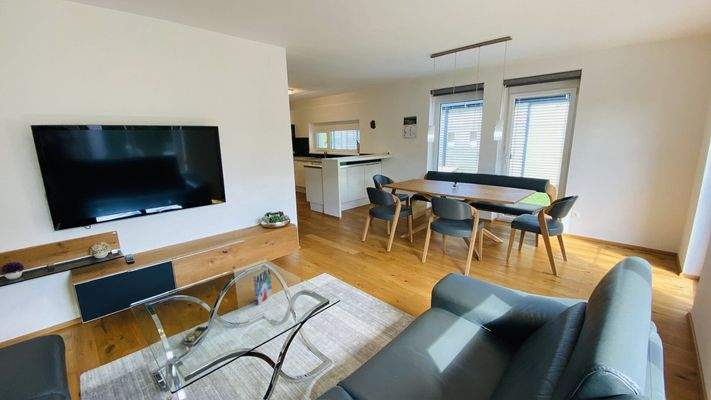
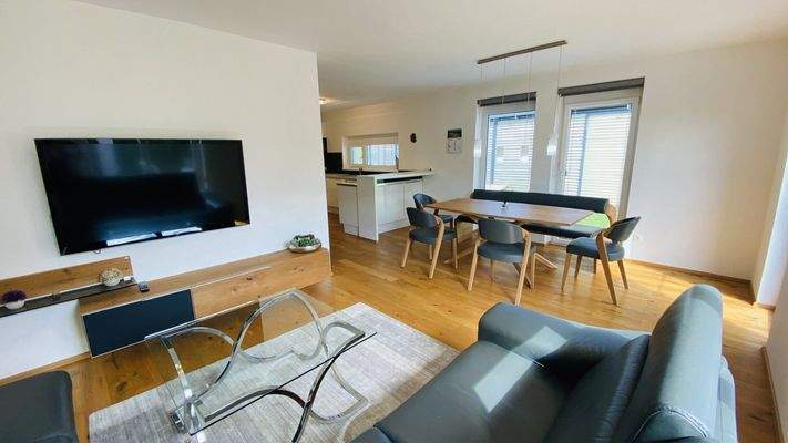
- book (262, 285)
- remote control (195, 335)
